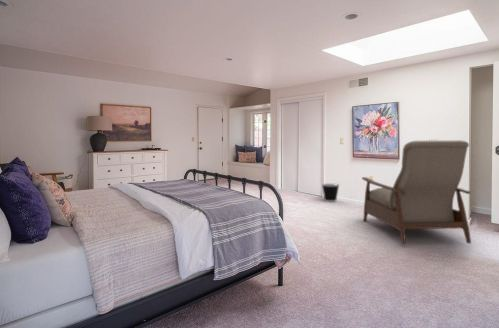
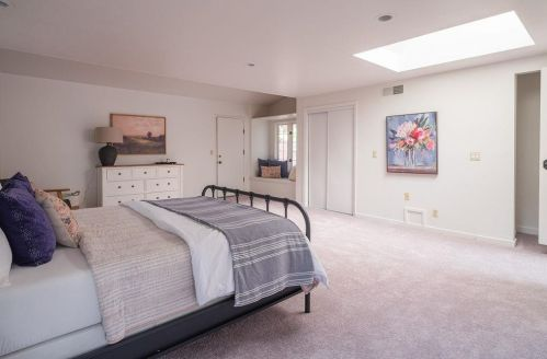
- wastebasket (330, 192)
- chair (410, 187)
